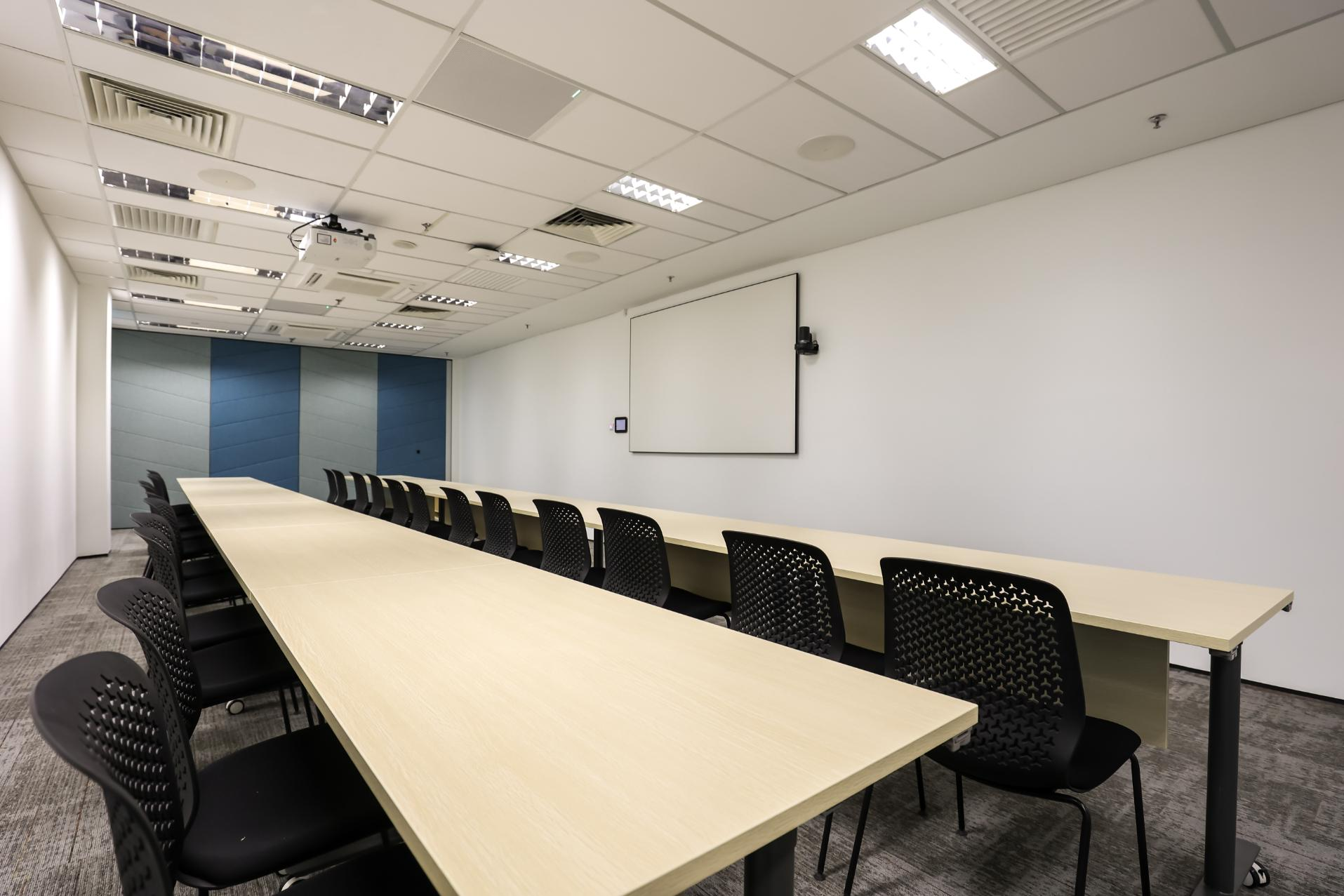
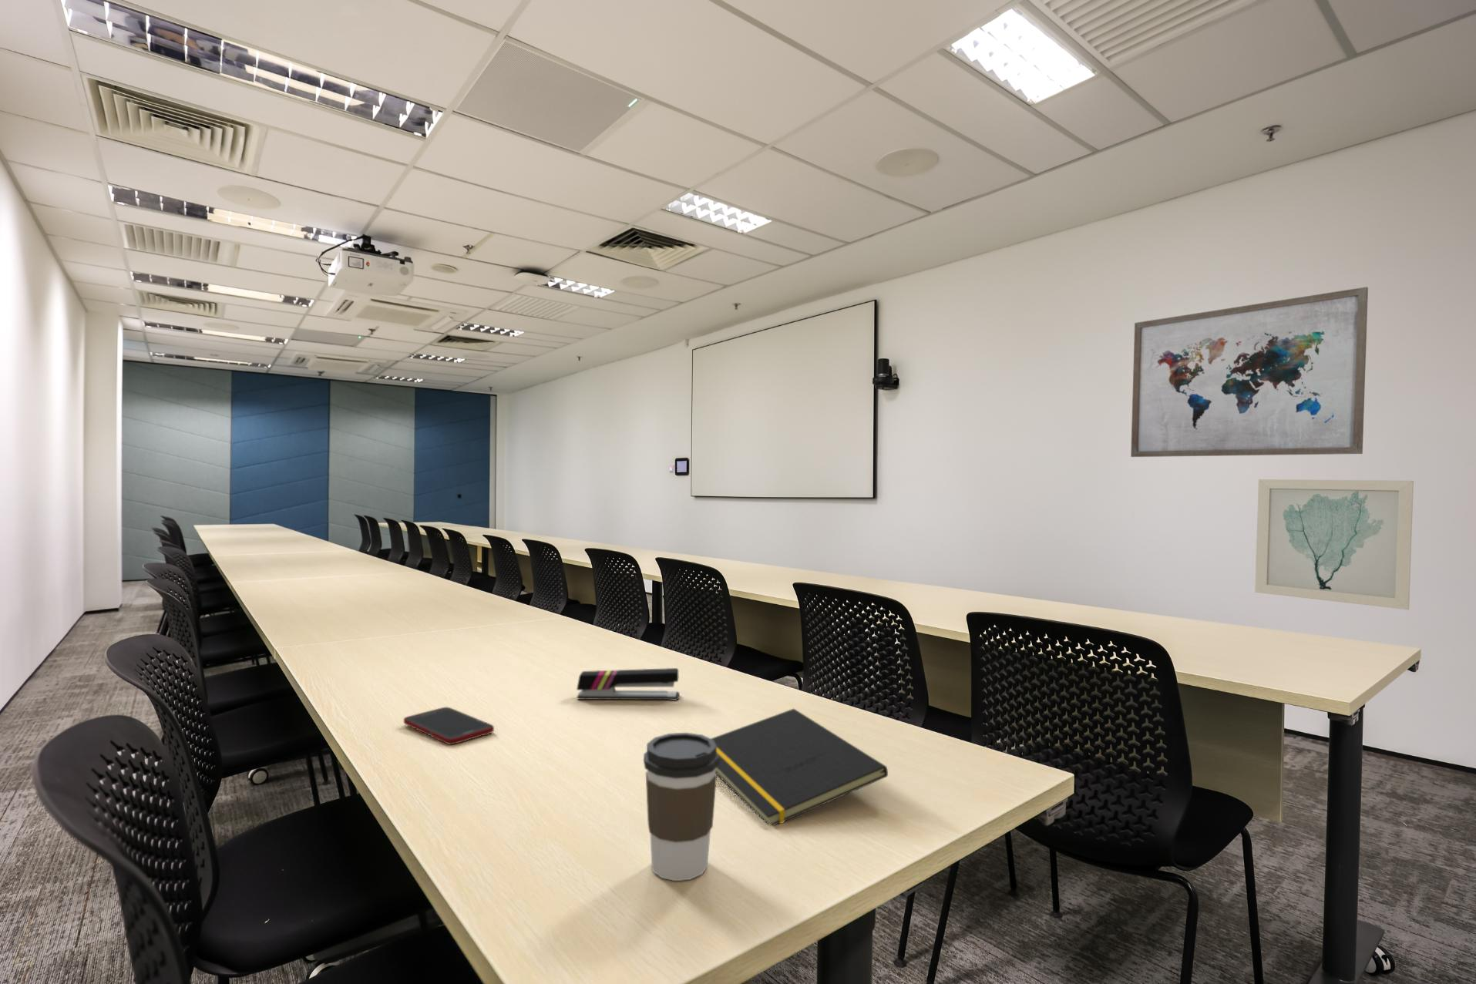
+ wall art (1329, 540)
+ notepad (784, 759)
+ cell phone (448, 725)
+ wall art (1237, 381)
+ coffee cup (680, 805)
+ stapler (628, 683)
